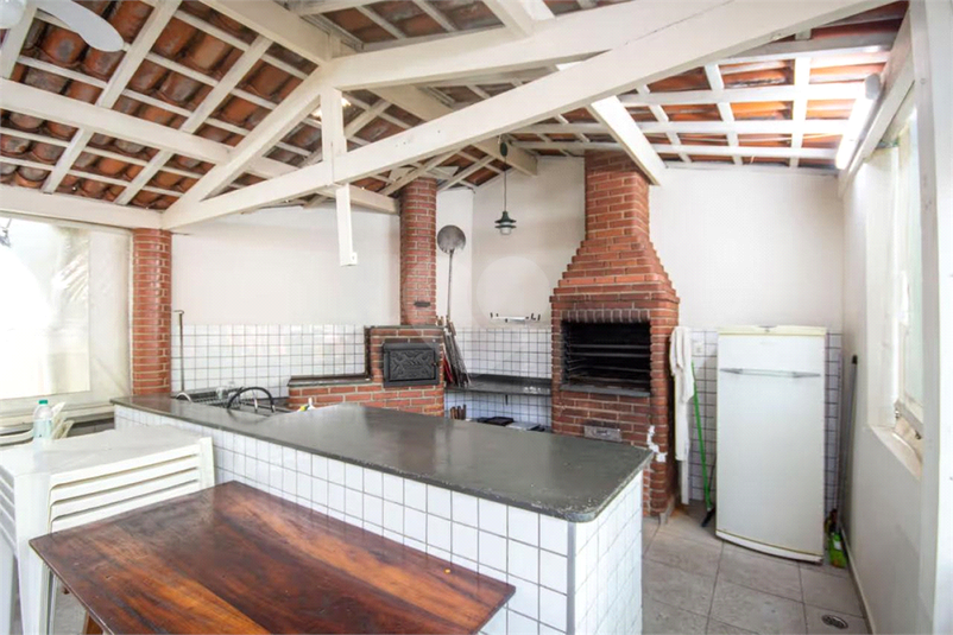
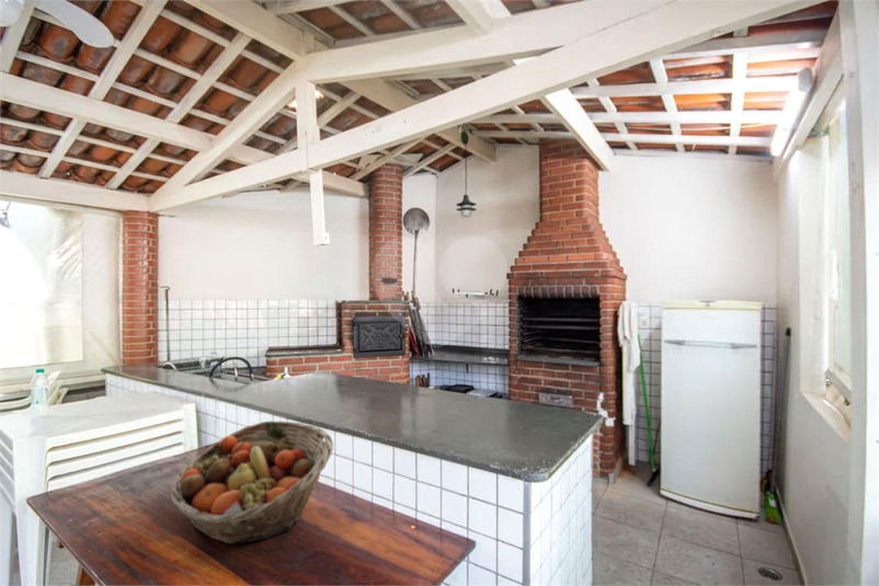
+ fruit basket (255, 475)
